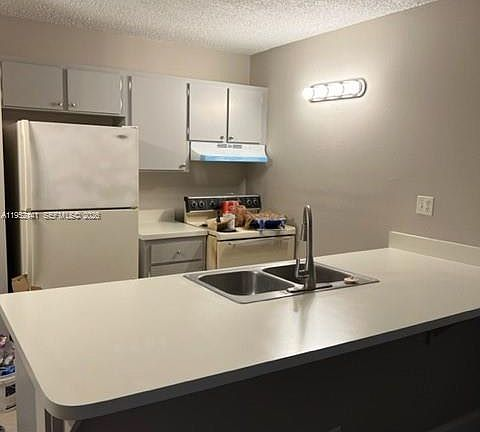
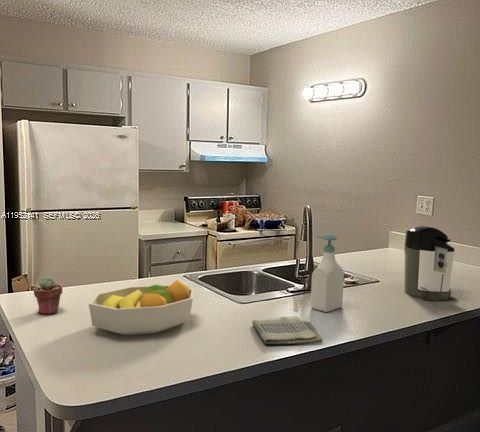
+ fruit bowl (144, 303)
+ potted succulent (48, 294)
+ coffee maker (437, 263)
+ soap bottle (326, 270)
+ dish towel (286, 329)
